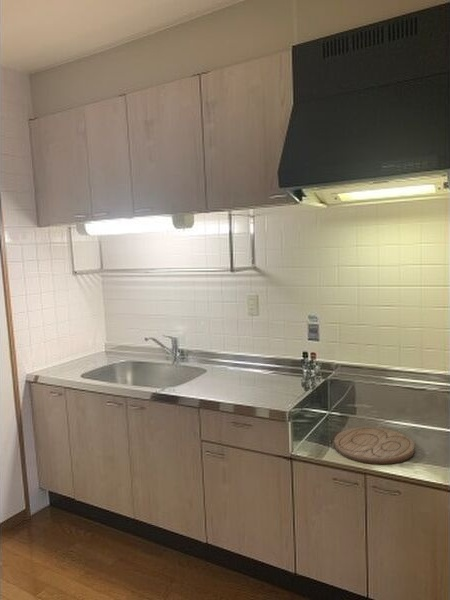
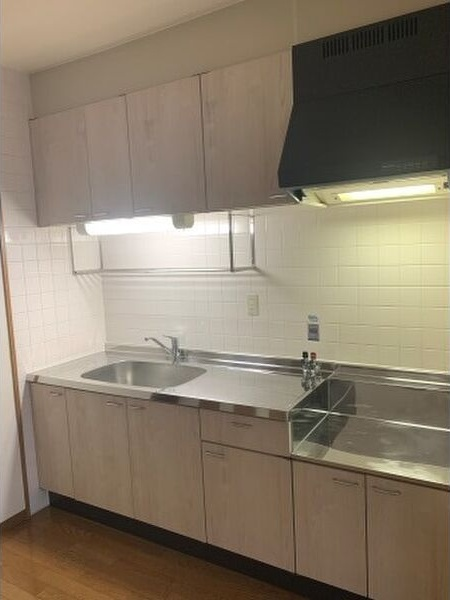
- cutting board (373, 444)
